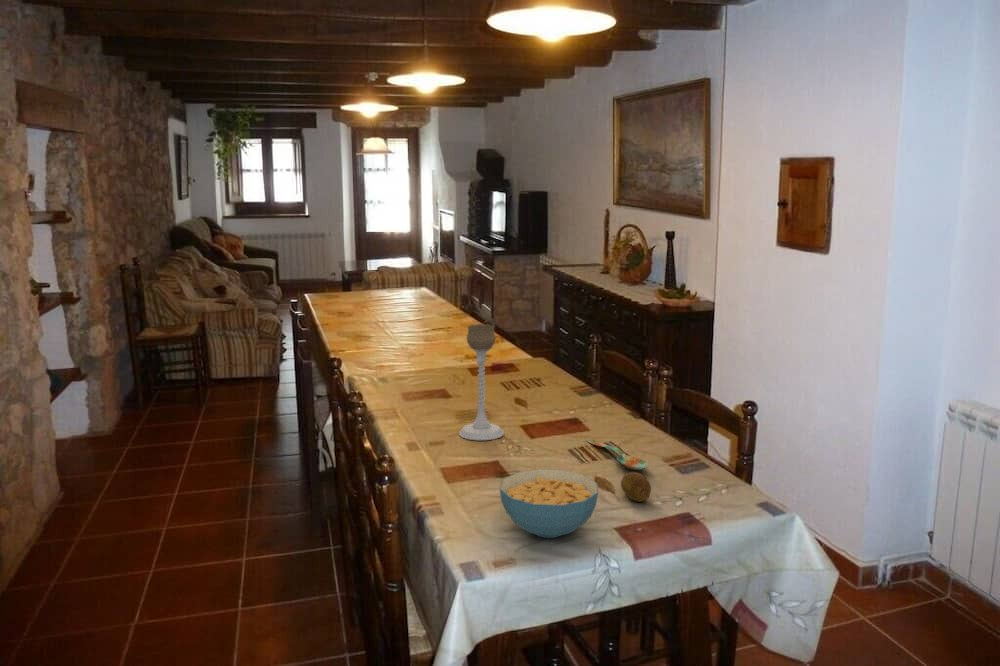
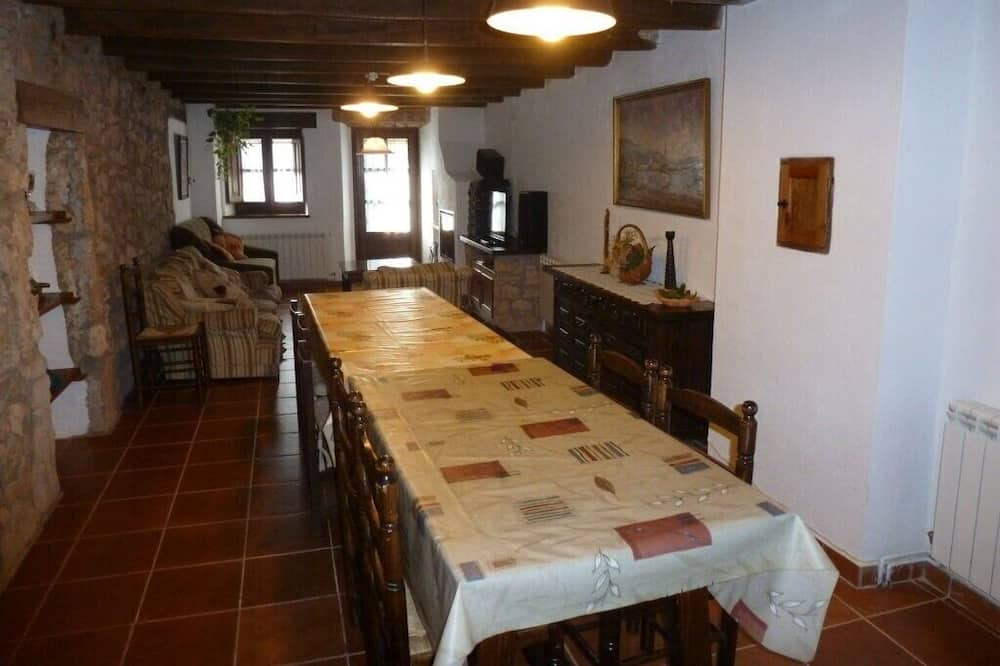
- spoon (615, 451)
- fruit (635, 486)
- cereal bowl (548, 509)
- candle holder (481, 380)
